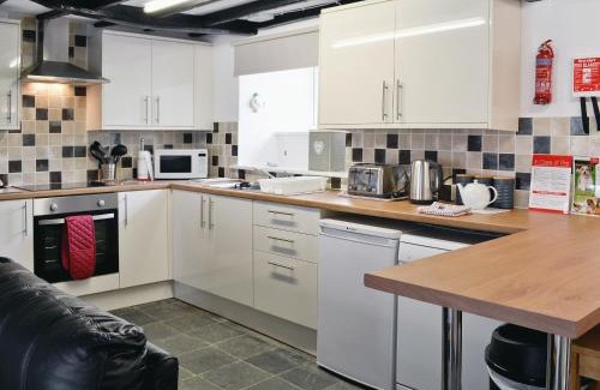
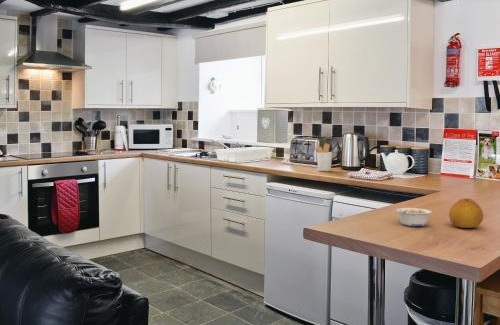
+ fruit (465, 212)
+ utensil holder (320, 157)
+ legume (413, 216)
